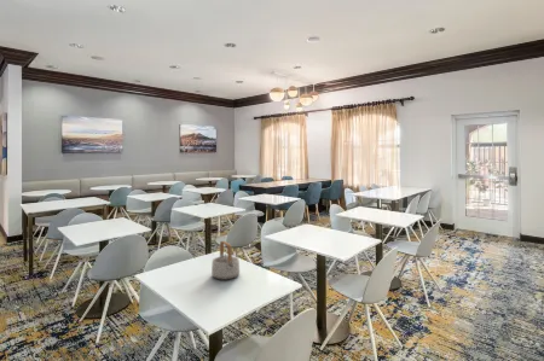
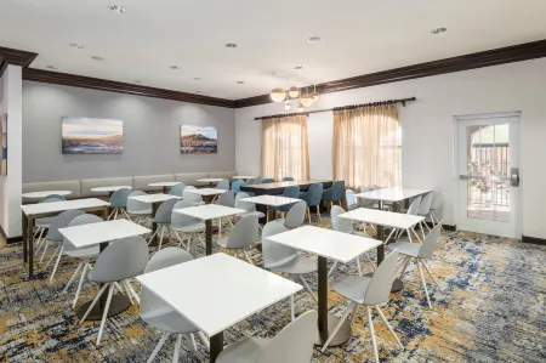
- teapot (226, 260)
